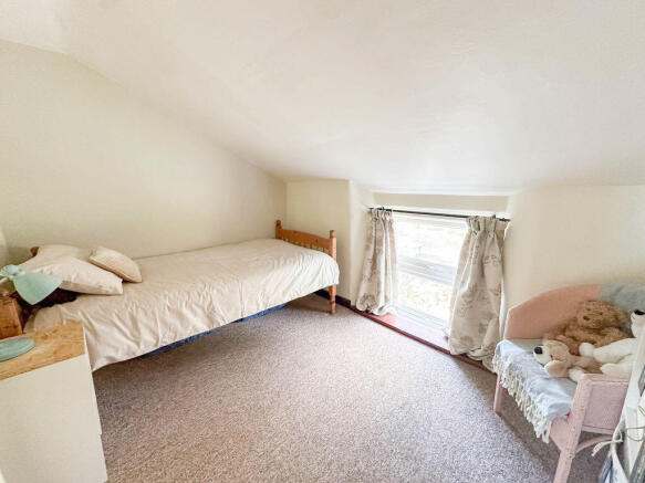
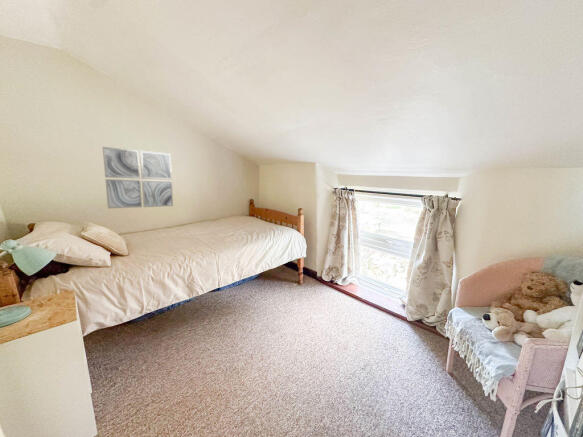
+ wall art (142, 178)
